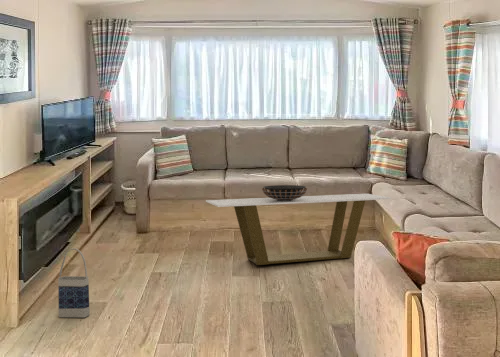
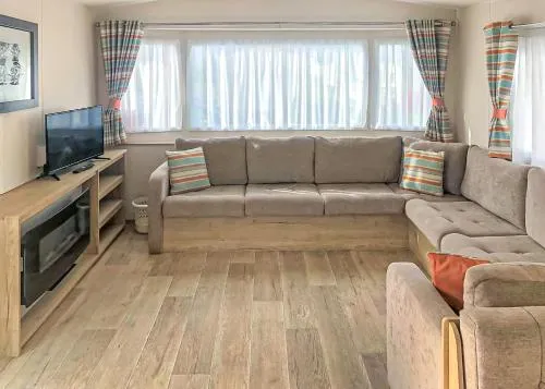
- decorative bowl (284, 193)
- bag (73, 281)
- coffee table (299, 253)
